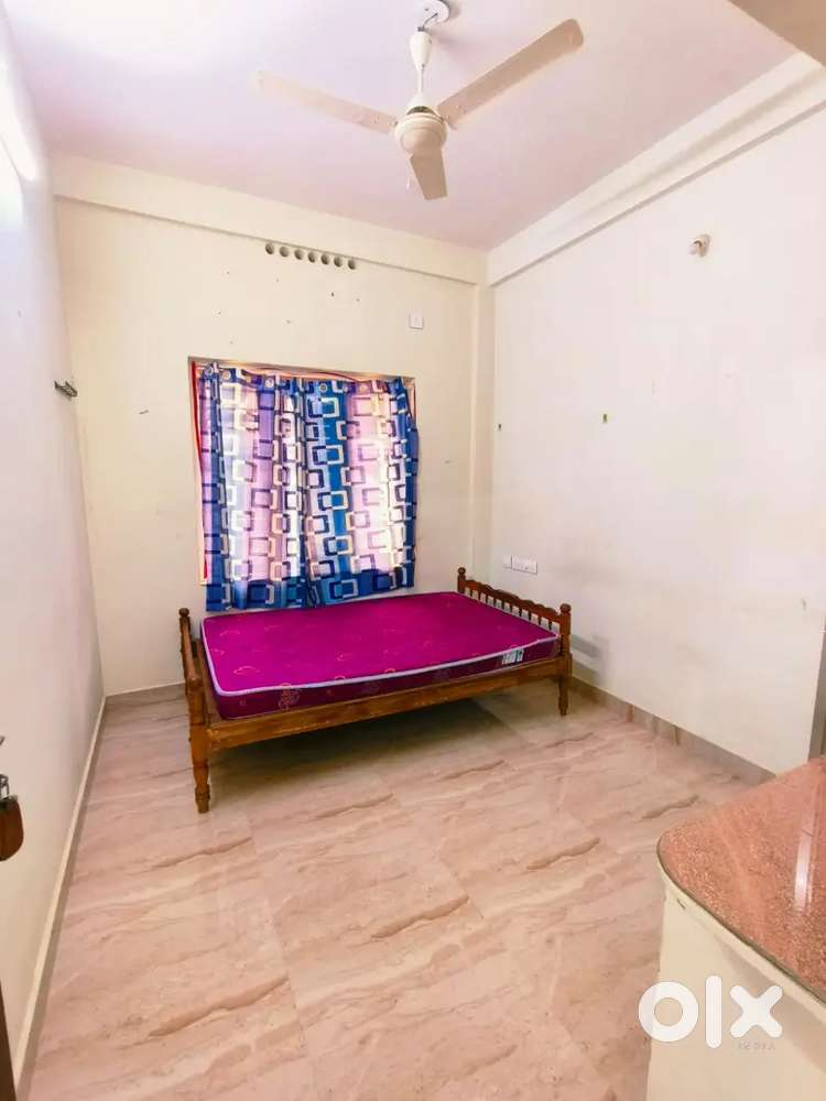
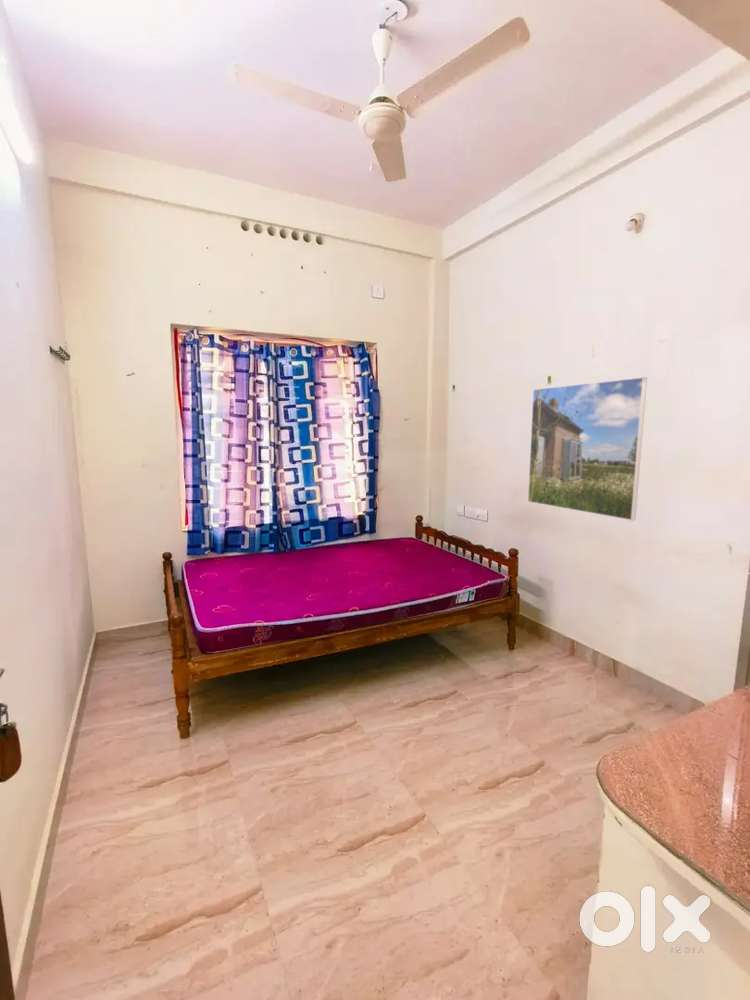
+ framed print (579, 448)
